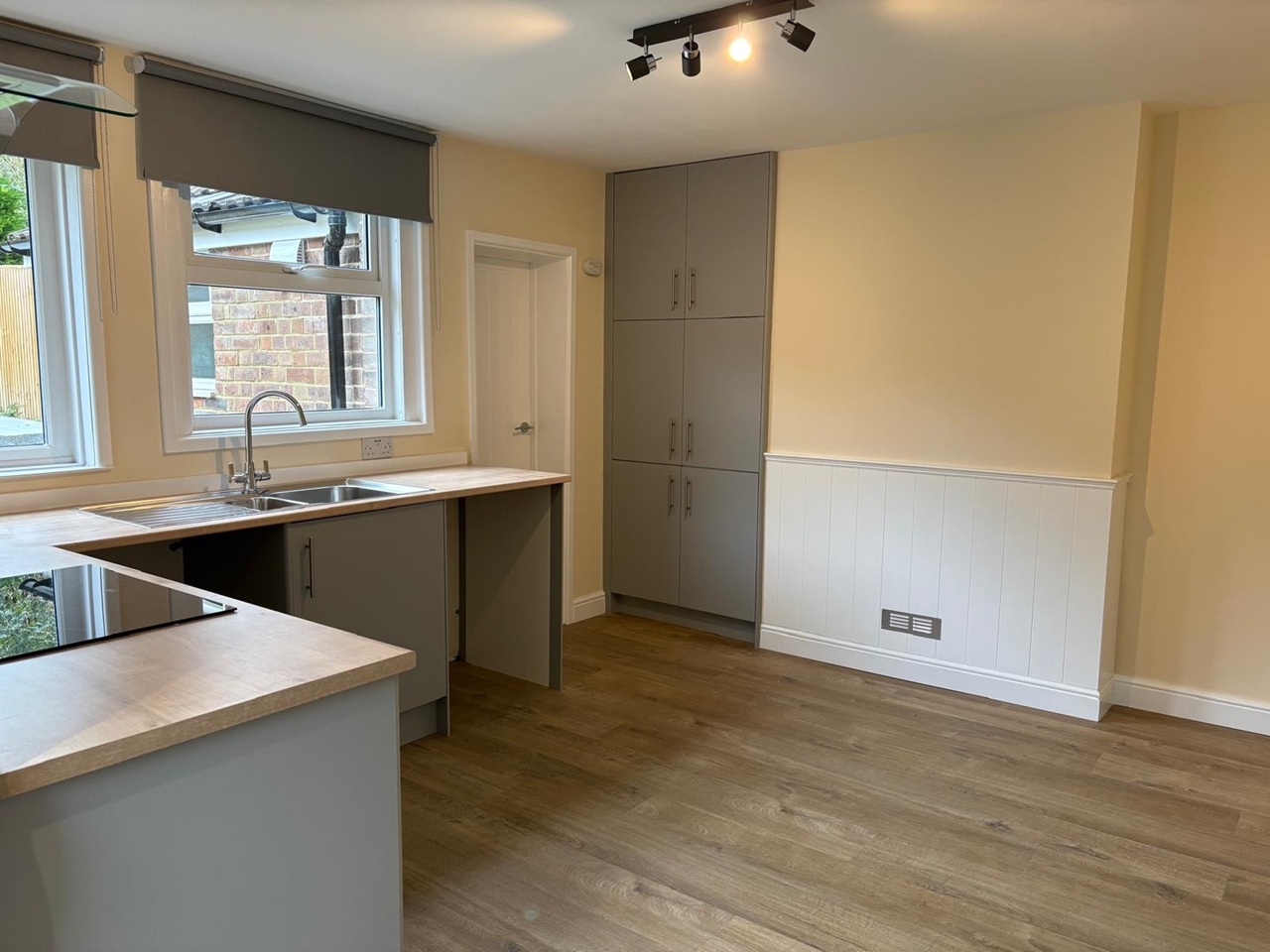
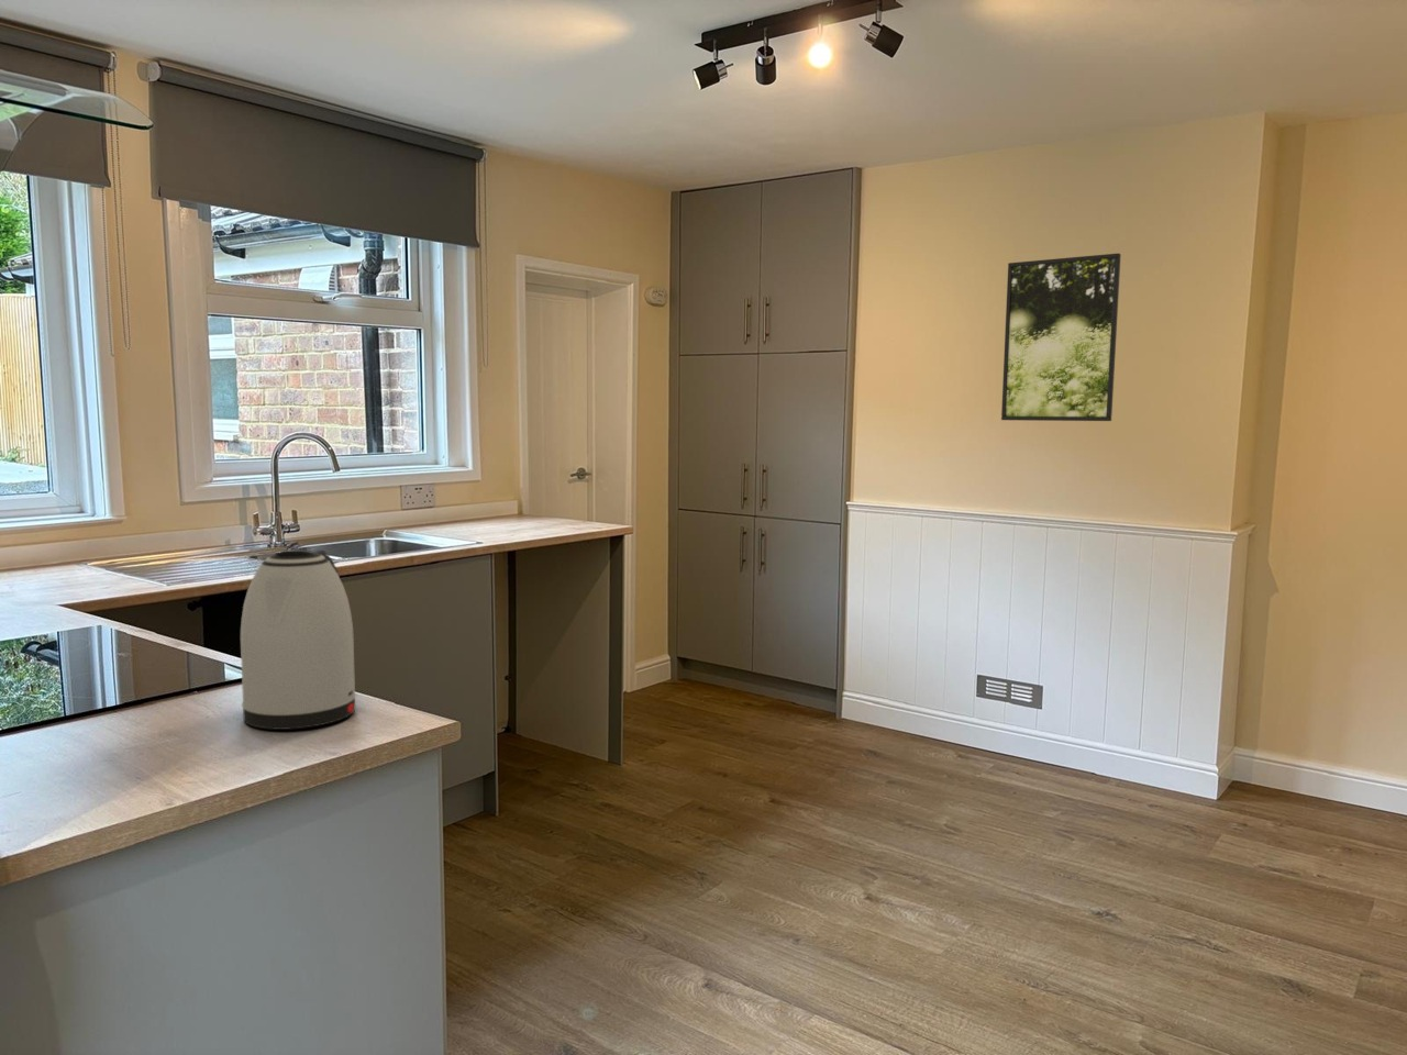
+ kettle (307, 627)
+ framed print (1058, 339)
